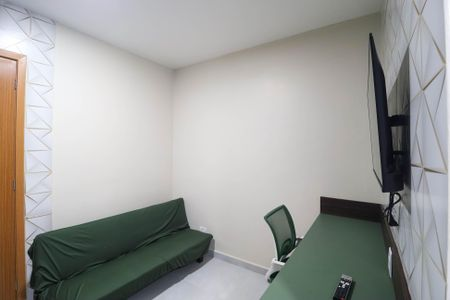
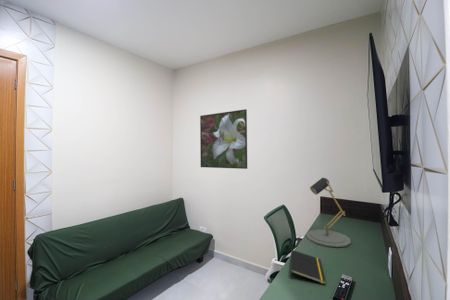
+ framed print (222, 140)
+ desk lamp (334, 200)
+ notepad (306, 264)
